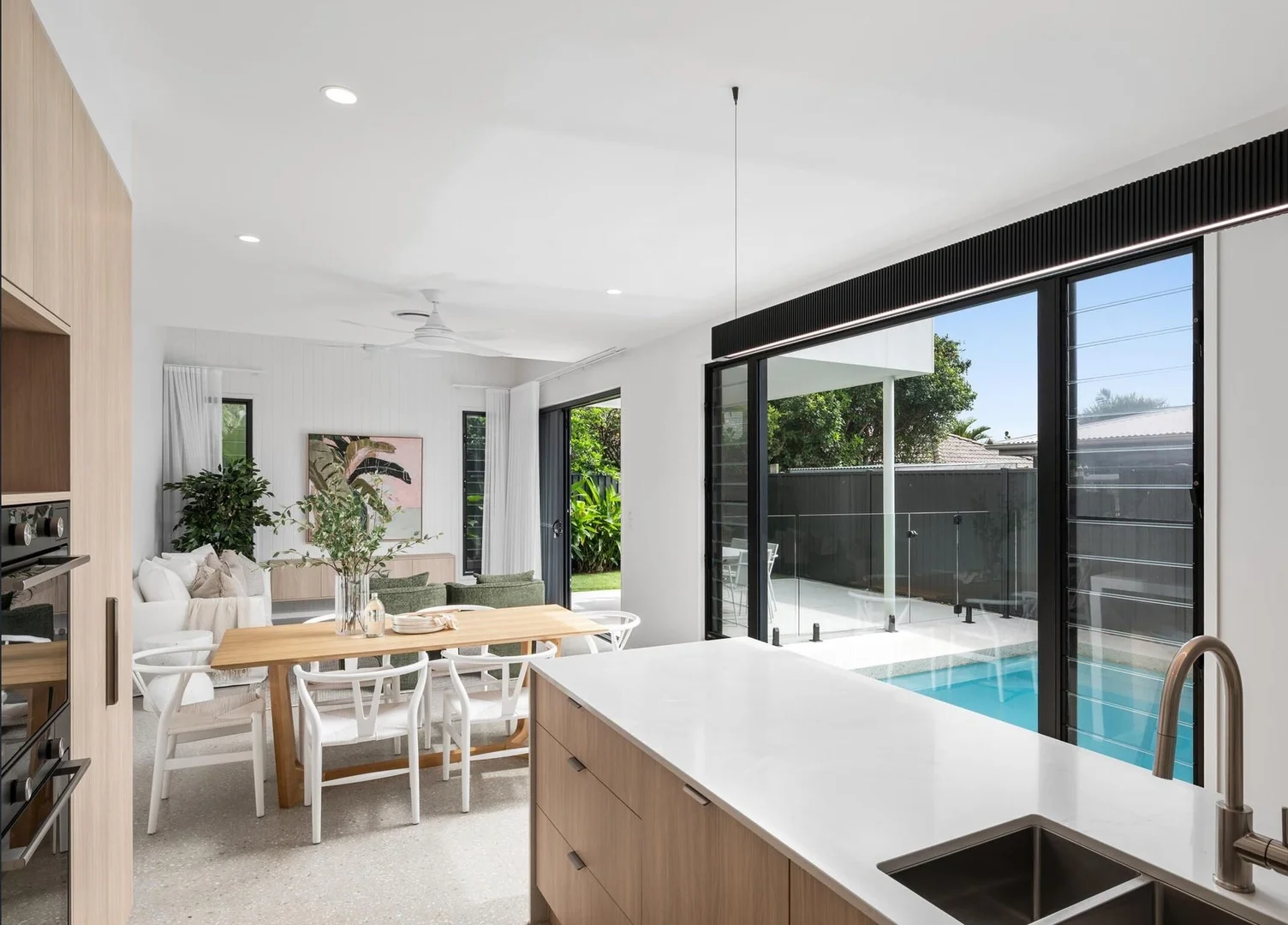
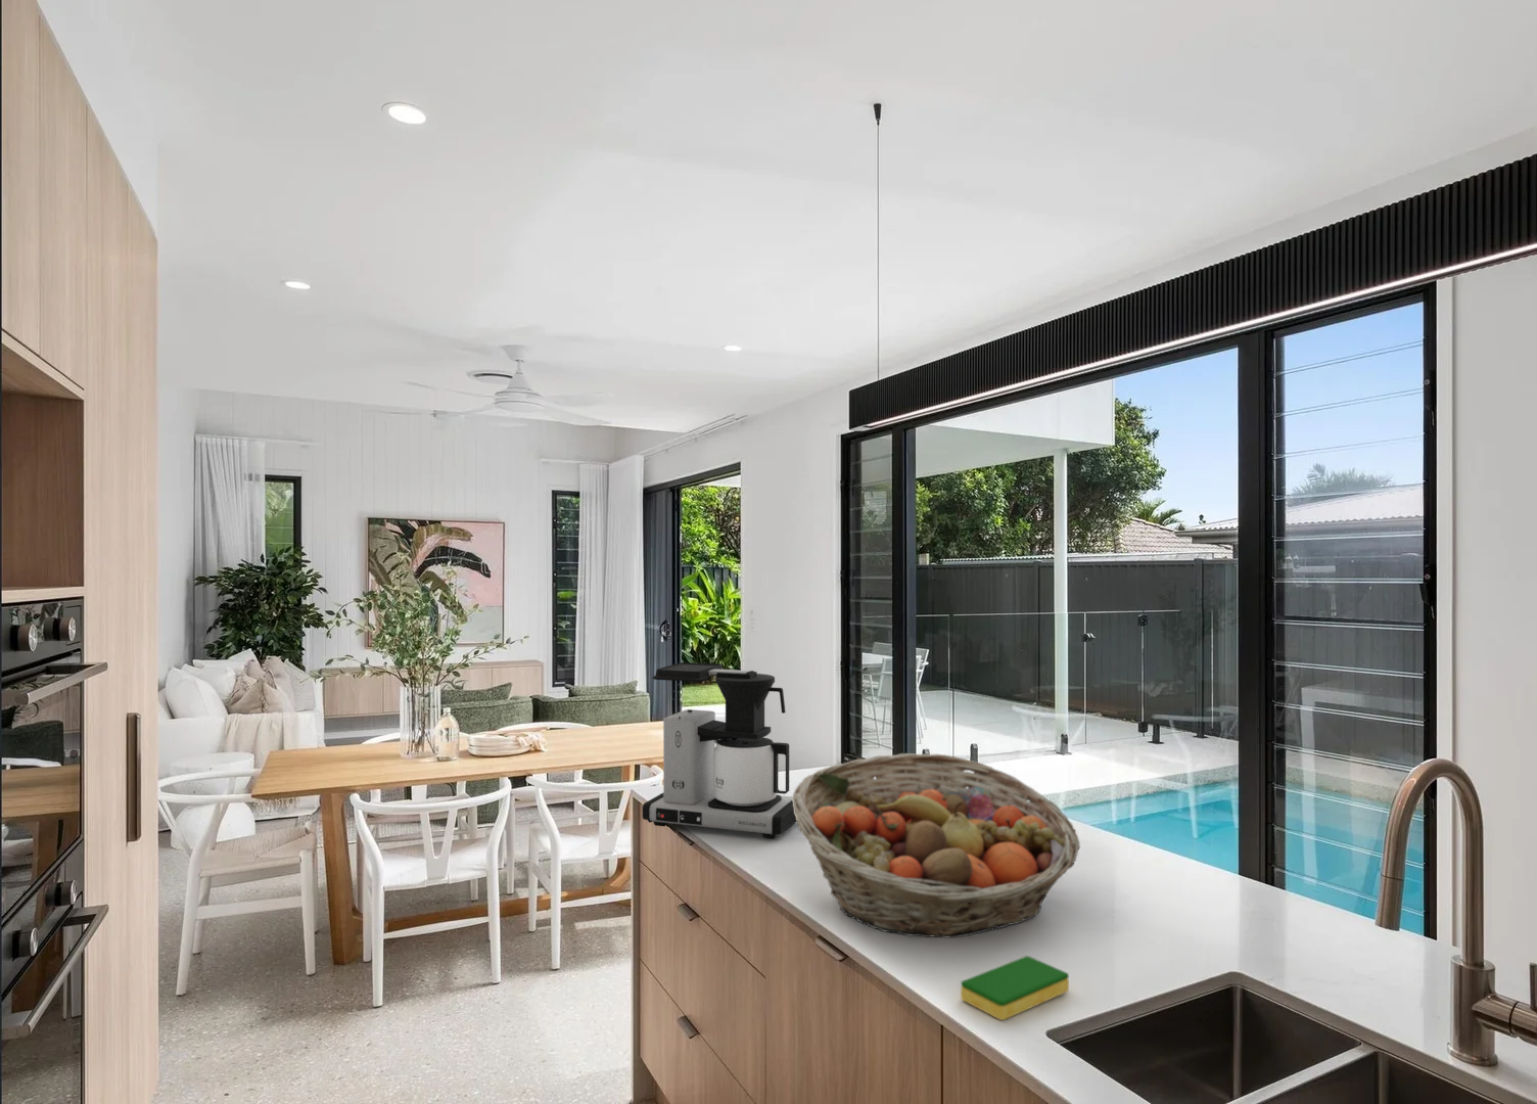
+ fruit basket (933, 838)
+ dish sponge (1014, 986)
+ coffee maker (724, 745)
